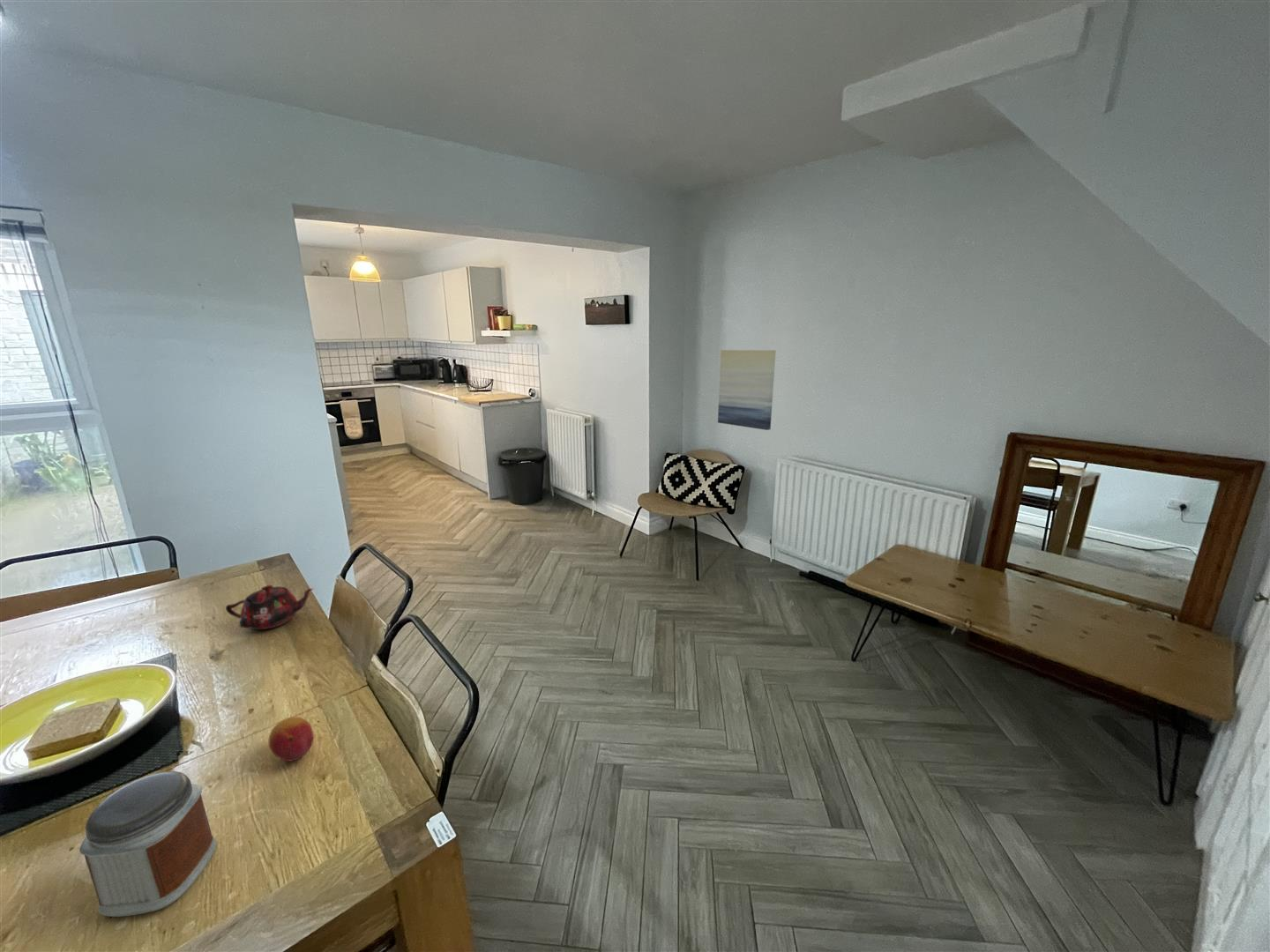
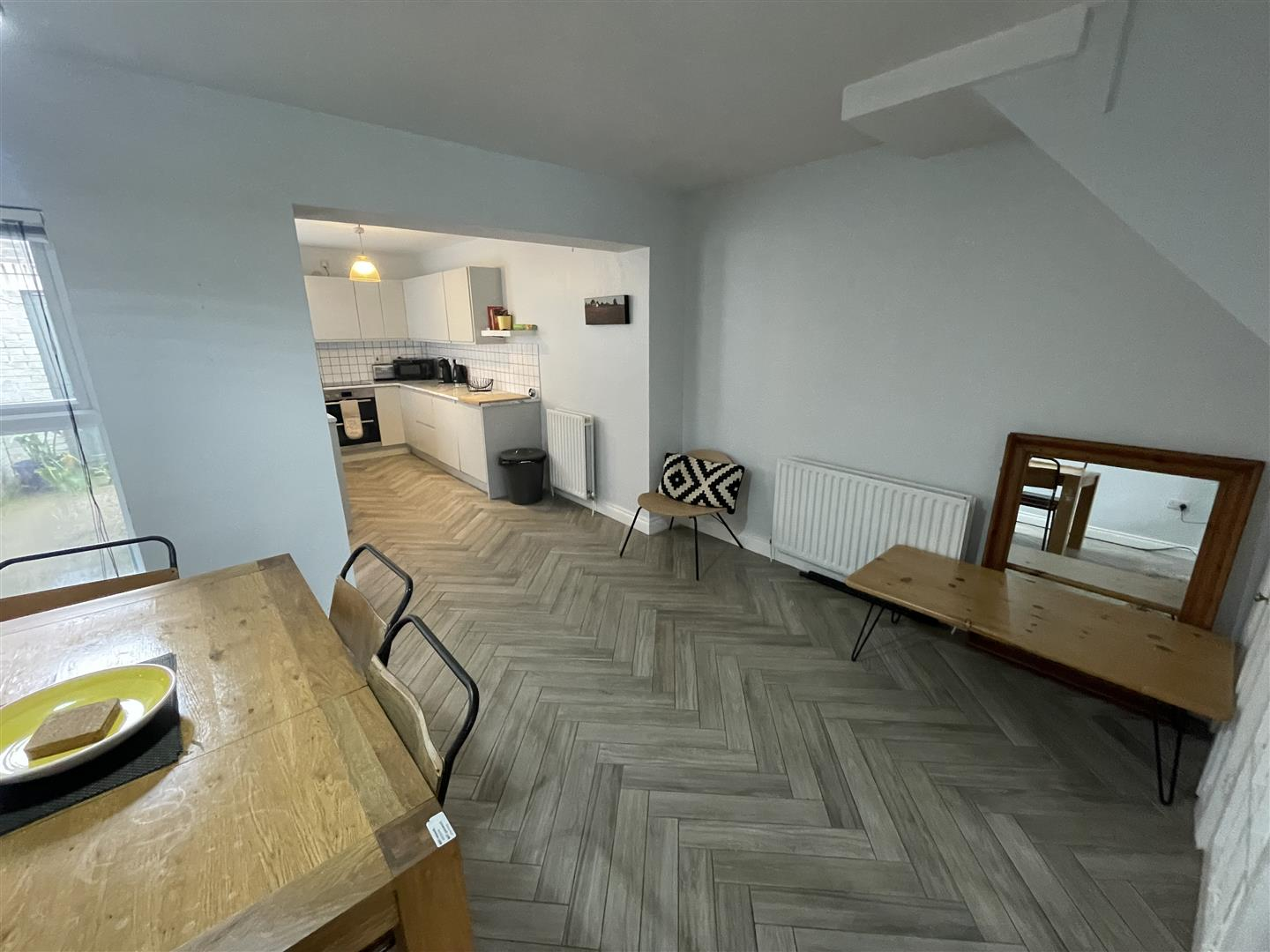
- jar (151, 838)
- fruit (290, 737)
- teapot (272, 602)
- wall art (744, 389)
